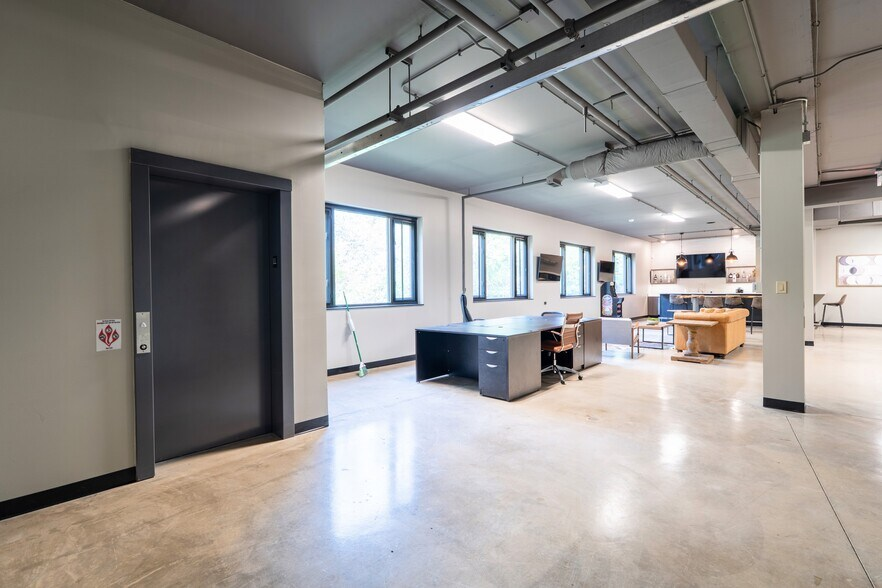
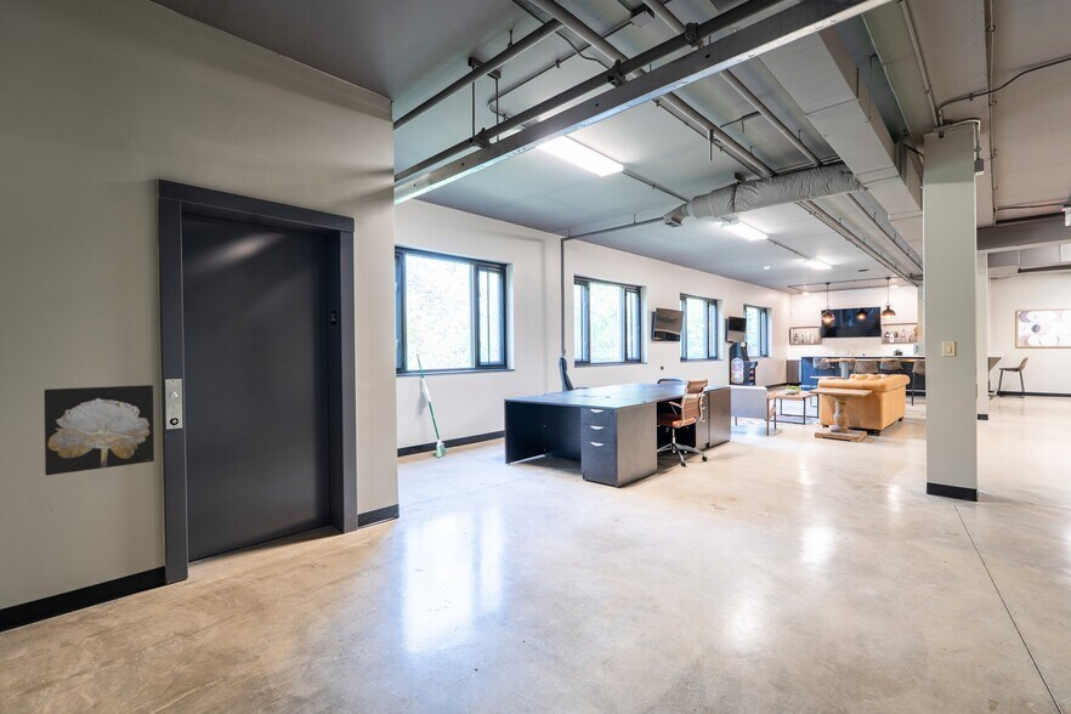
+ wall art (102, 426)
